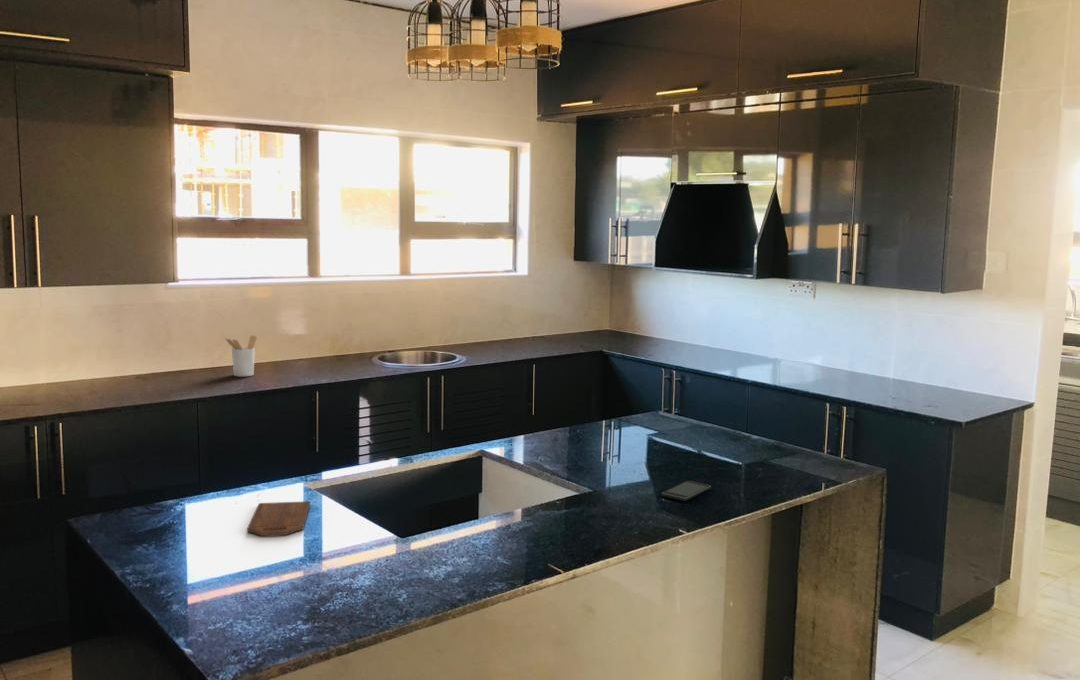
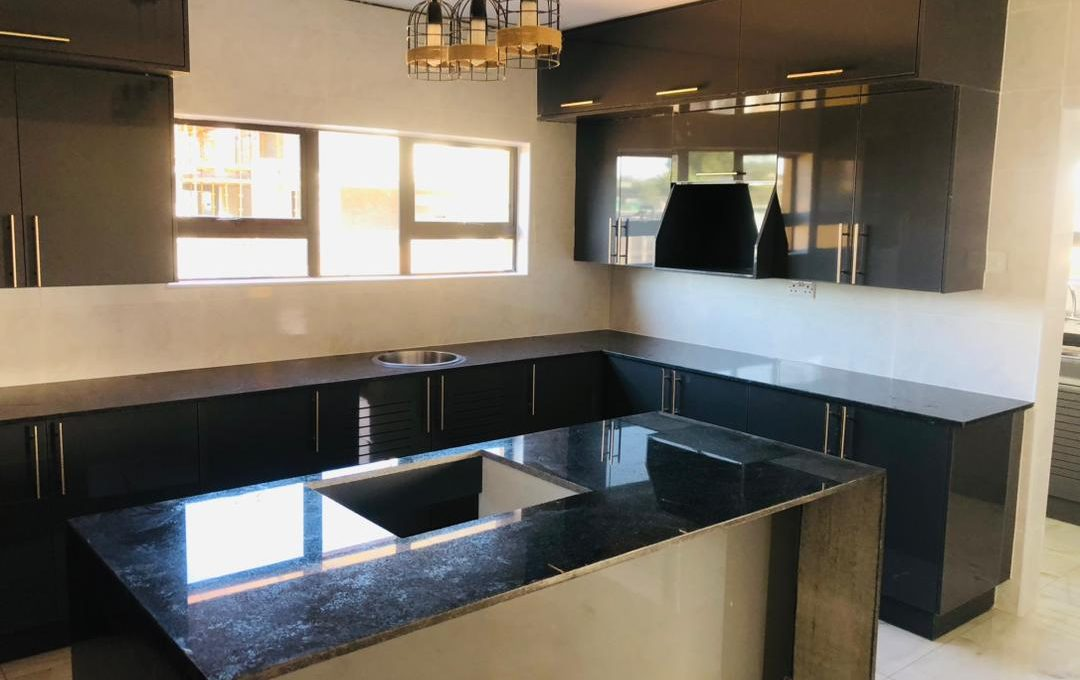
- cutting board (279, 518)
- utensil holder (239, 355)
- smartphone (686, 490)
